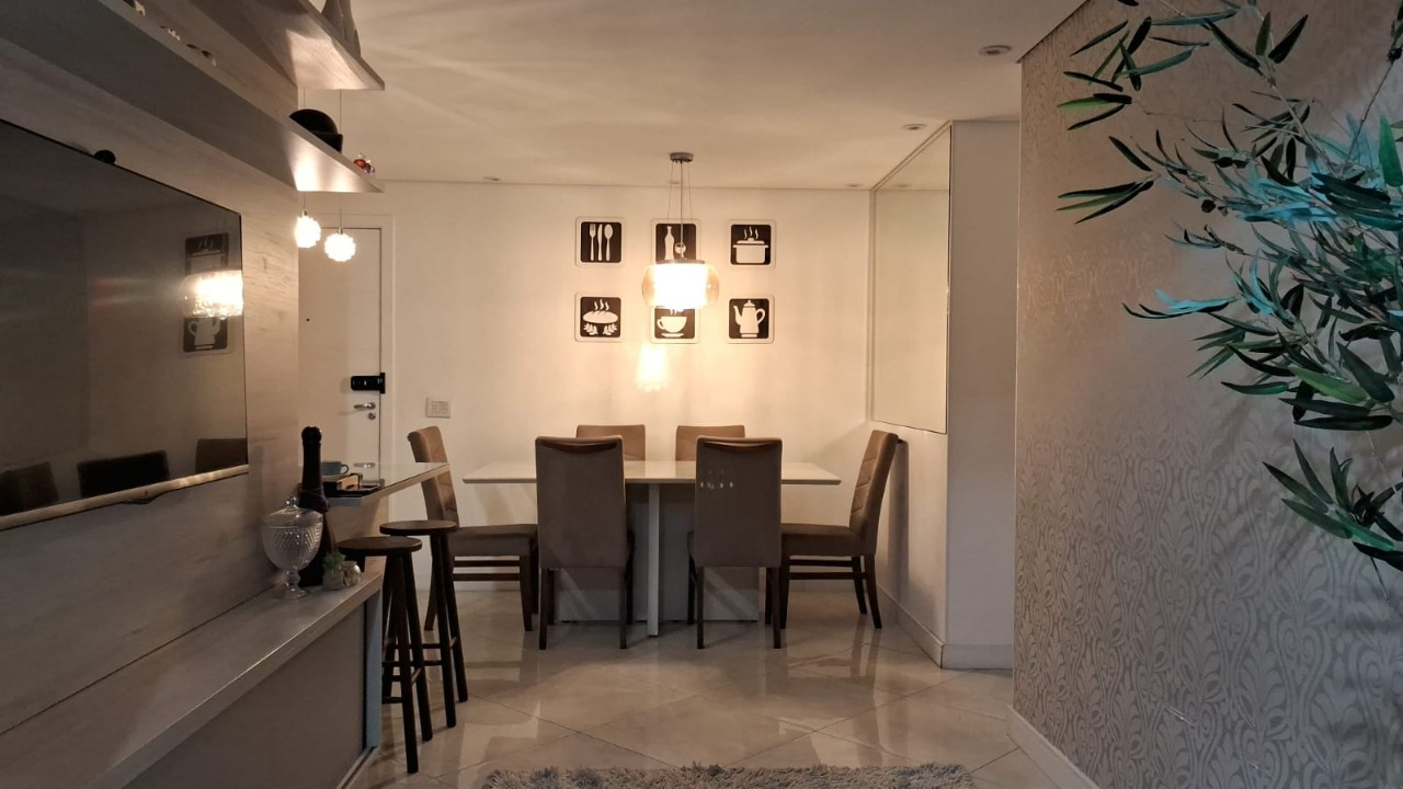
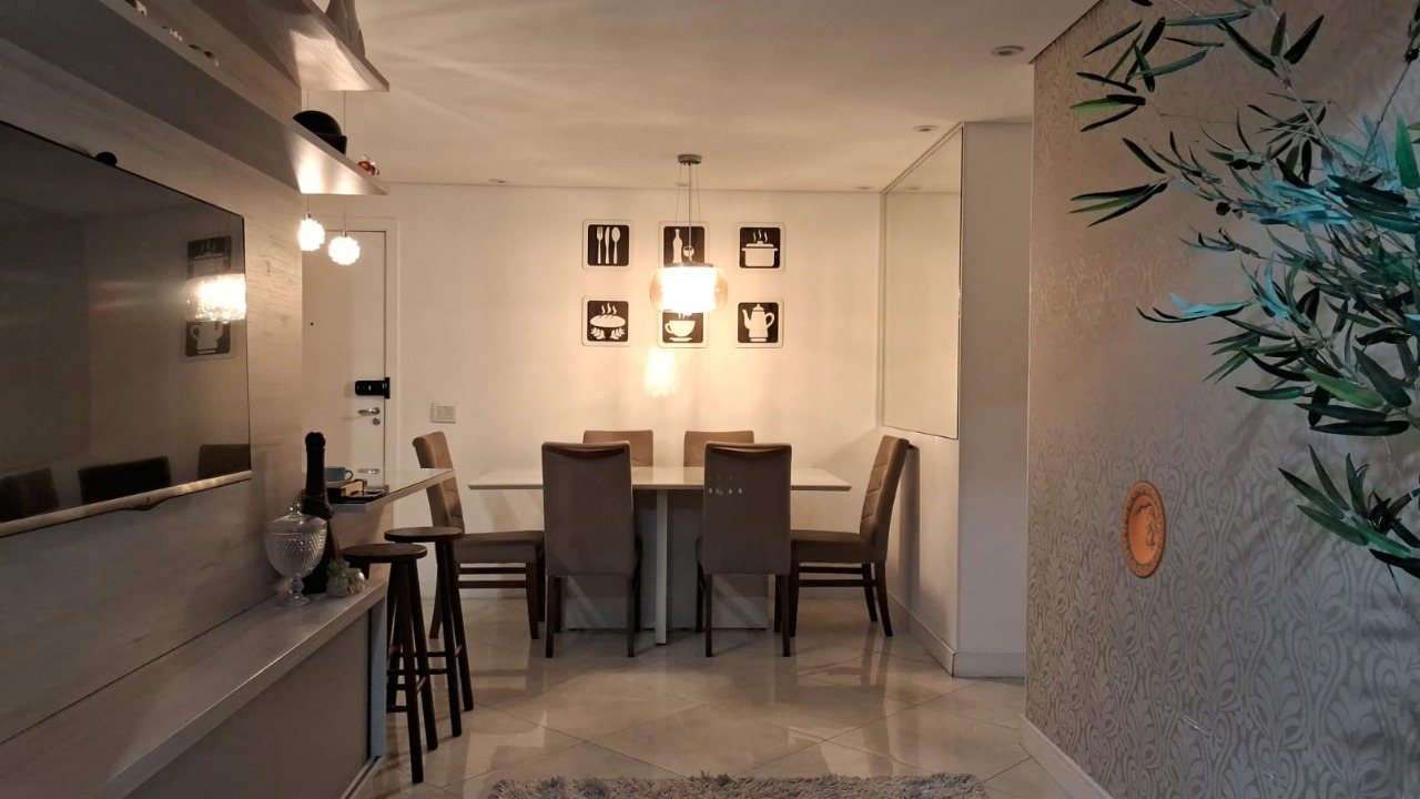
+ decorative plate (1144, 528)
